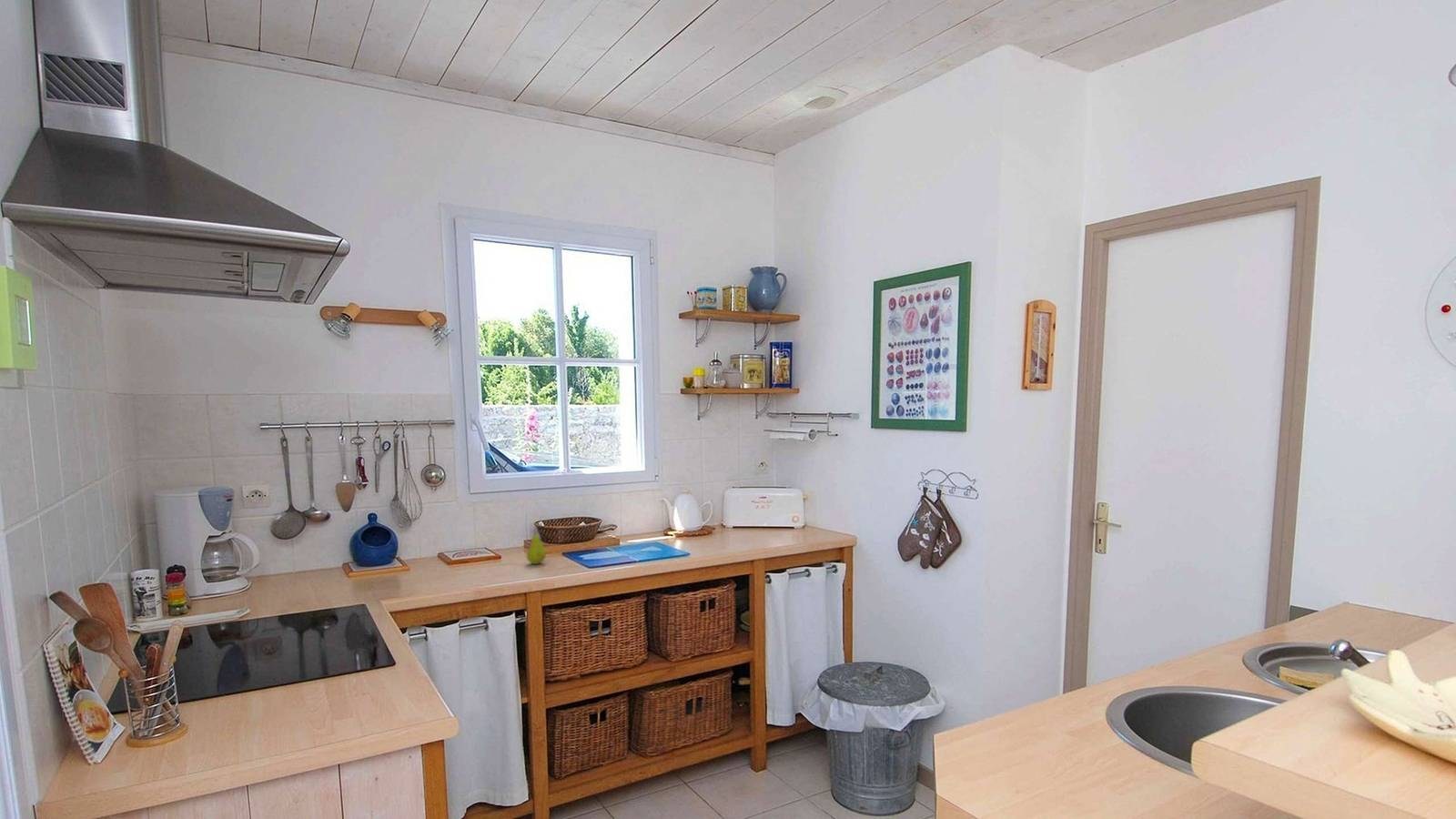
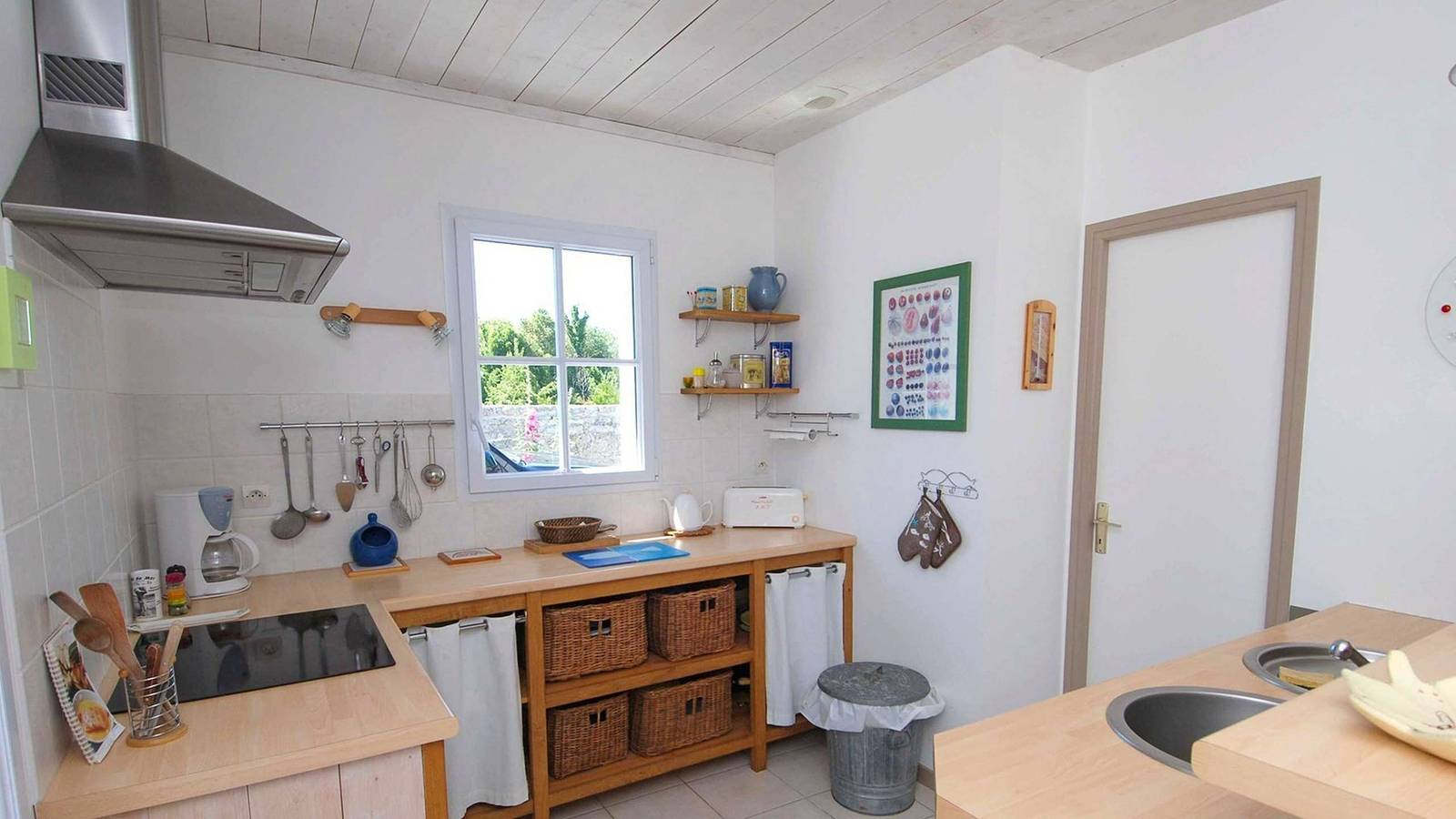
- fruit (536, 546)
